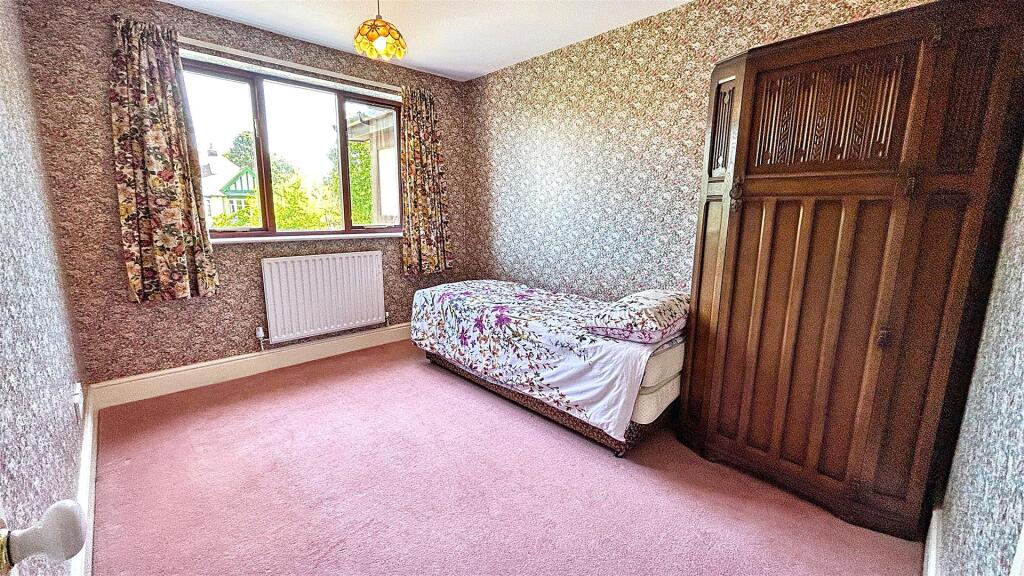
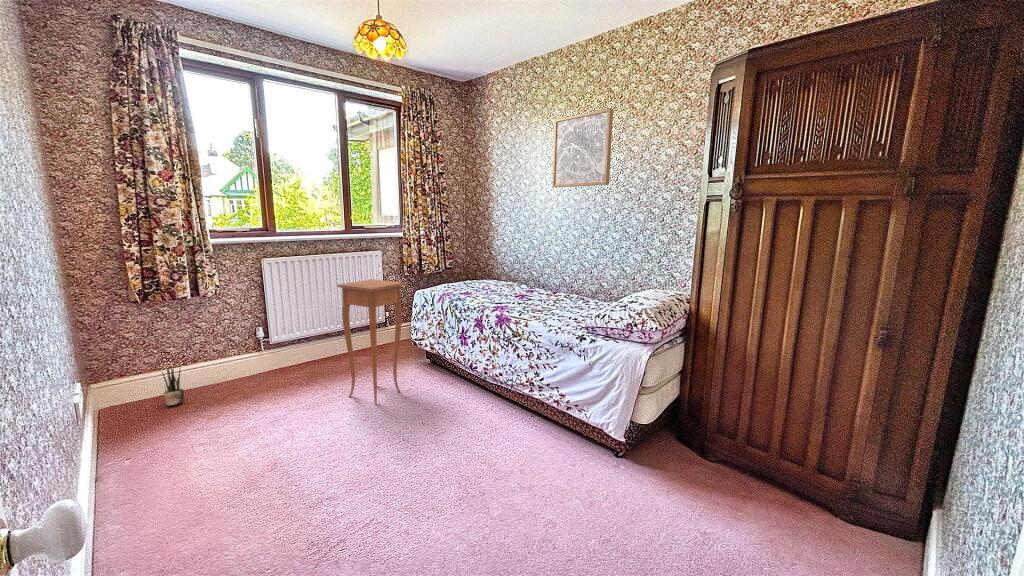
+ potted plant (172, 384)
+ side table (373, 340)
+ wall art (580, 150)
